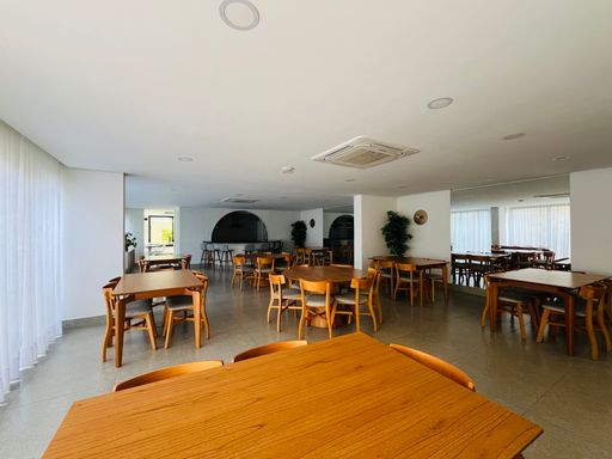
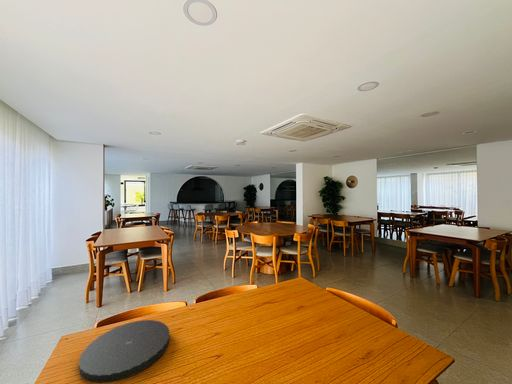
+ plate (128, 346)
